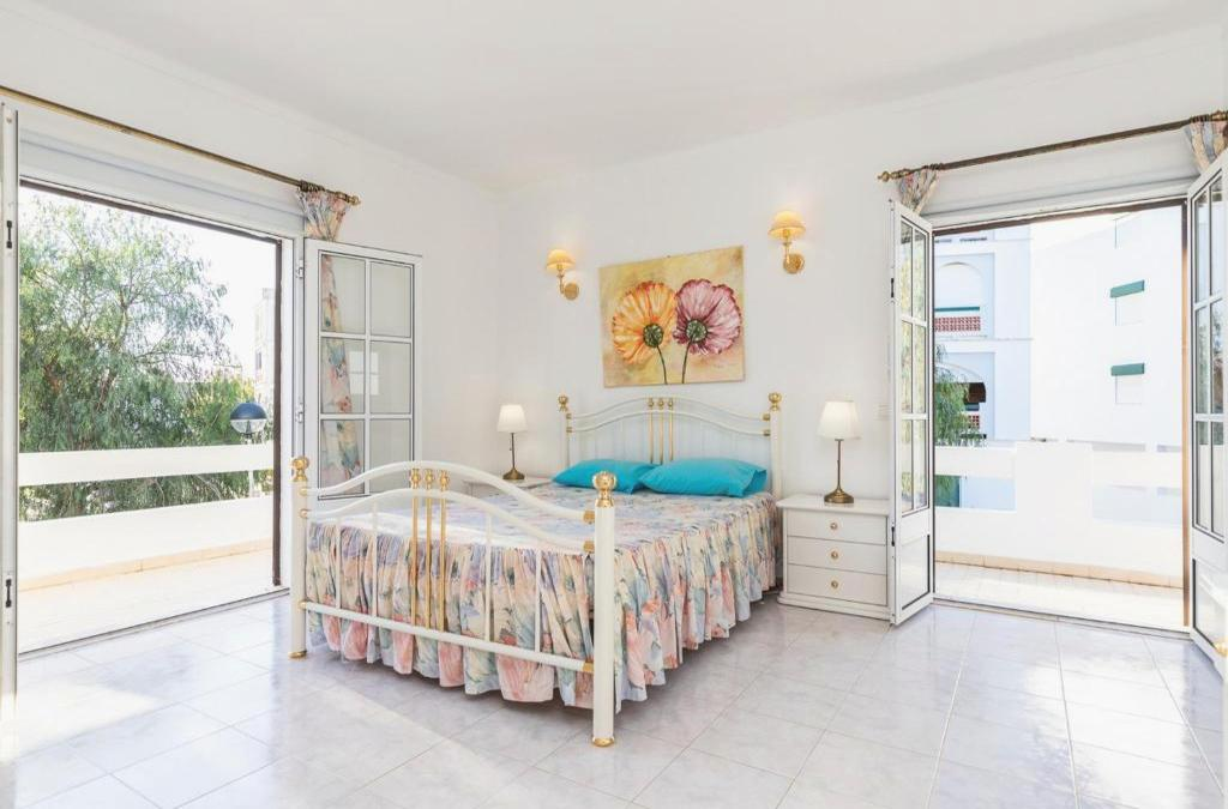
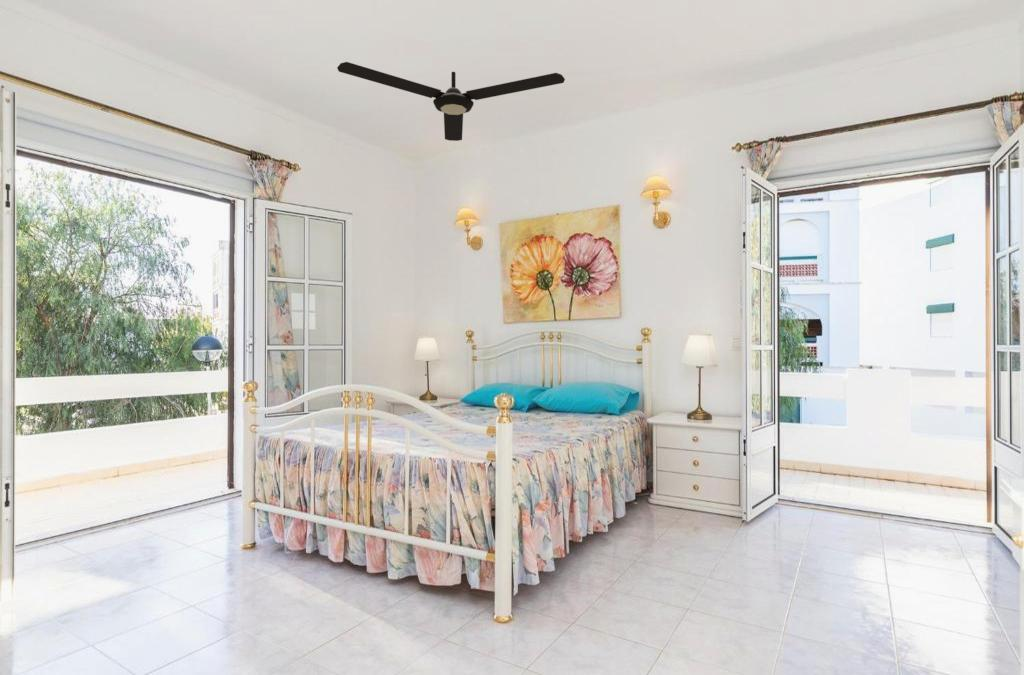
+ ceiling fan (453, 102)
